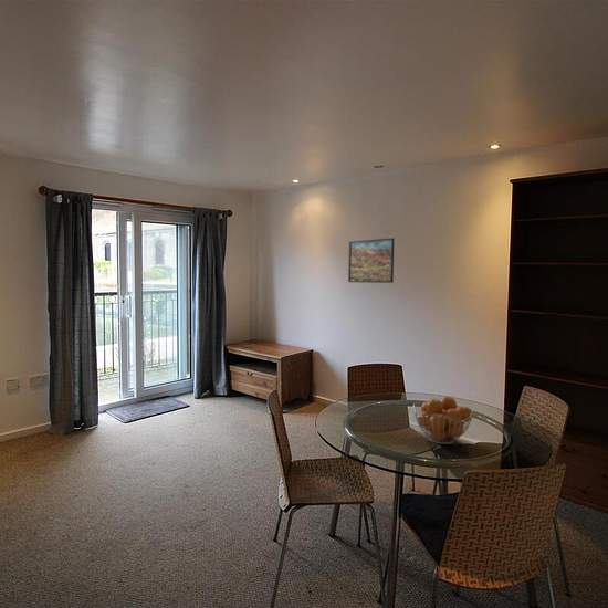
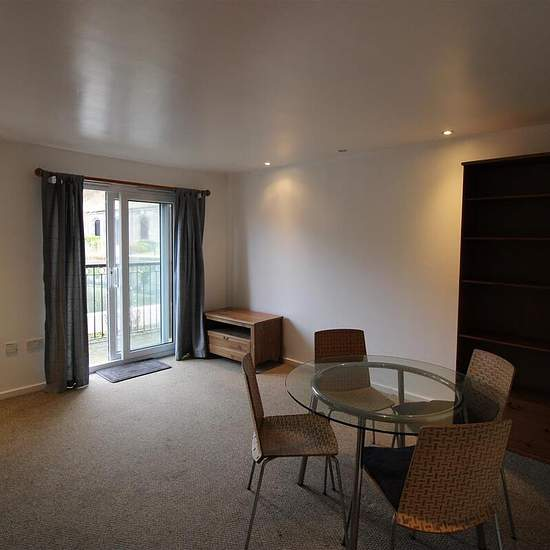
- fruit basket (442, 419)
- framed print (369, 261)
